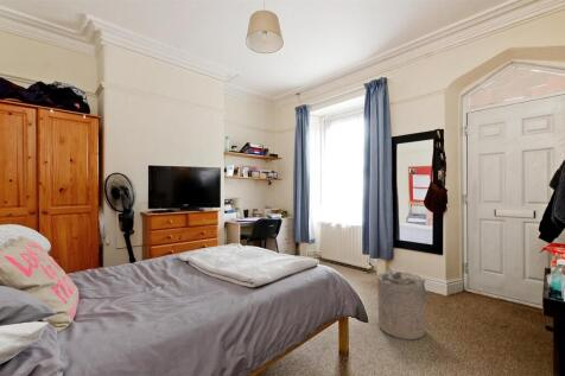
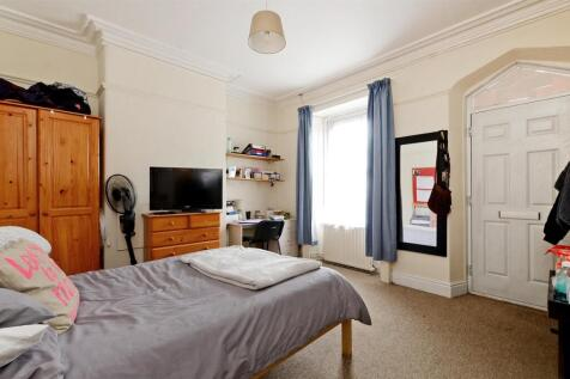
- laundry hamper (400, 299)
